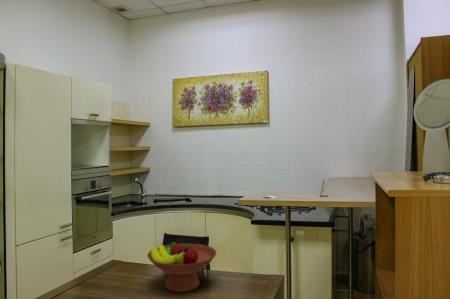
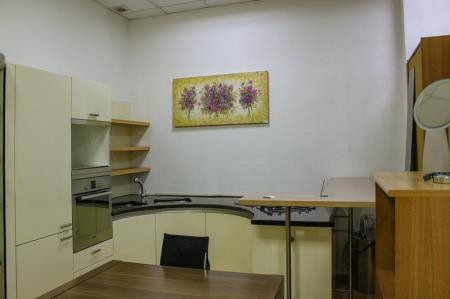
- fruit bowl (182, 263)
